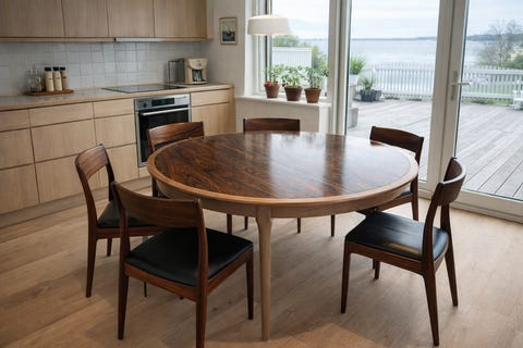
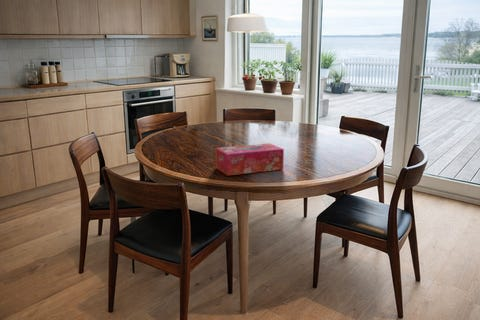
+ tissue box (249, 158)
